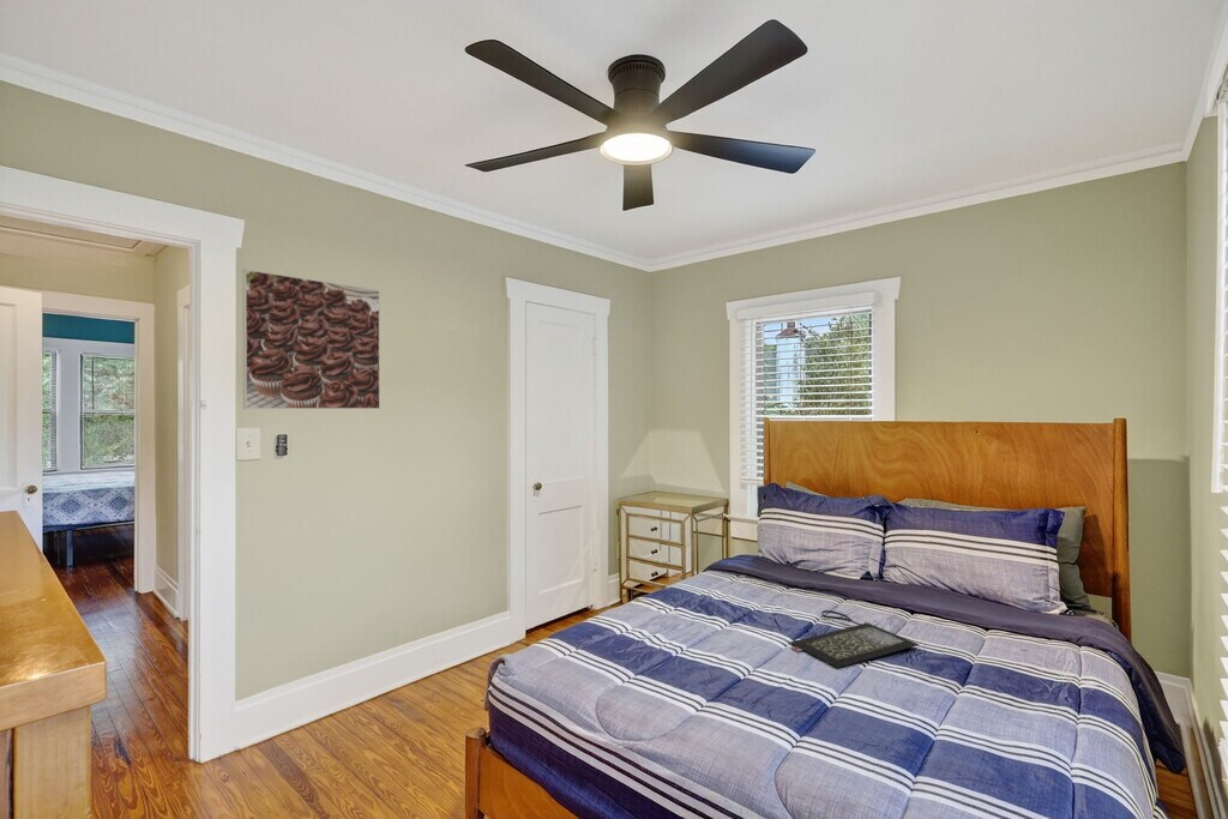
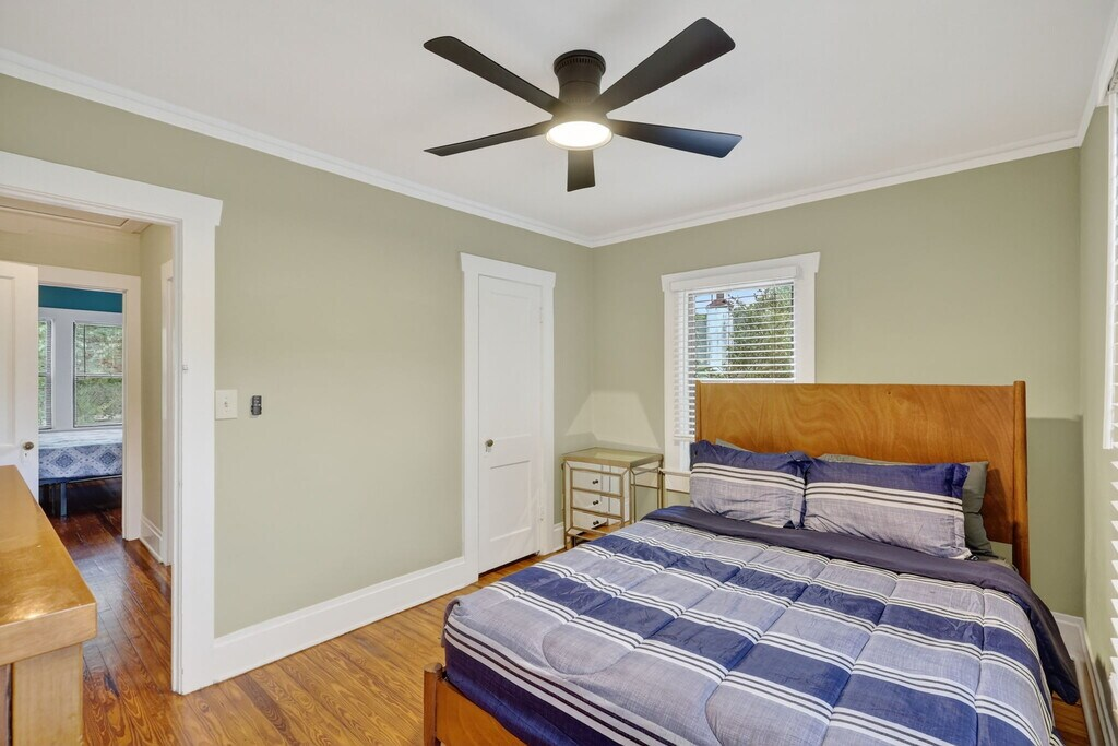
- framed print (317, 344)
- clutch bag (855, 640)
